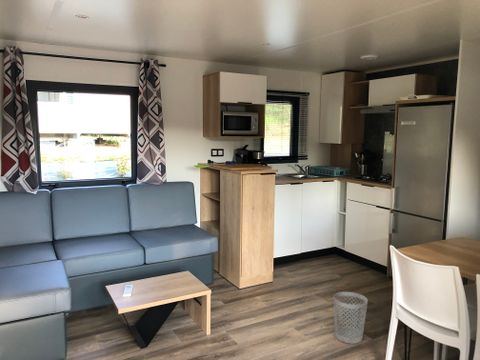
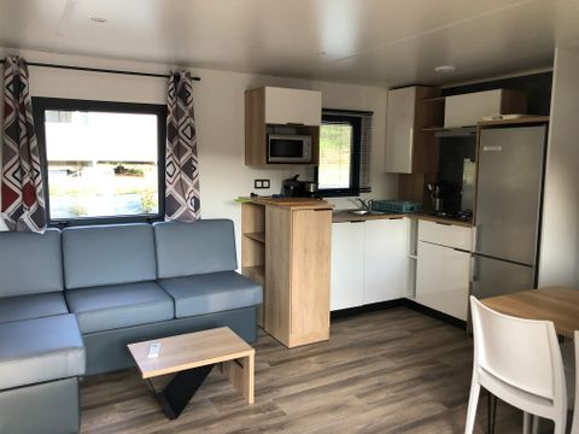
- wastebasket (349, 318)
